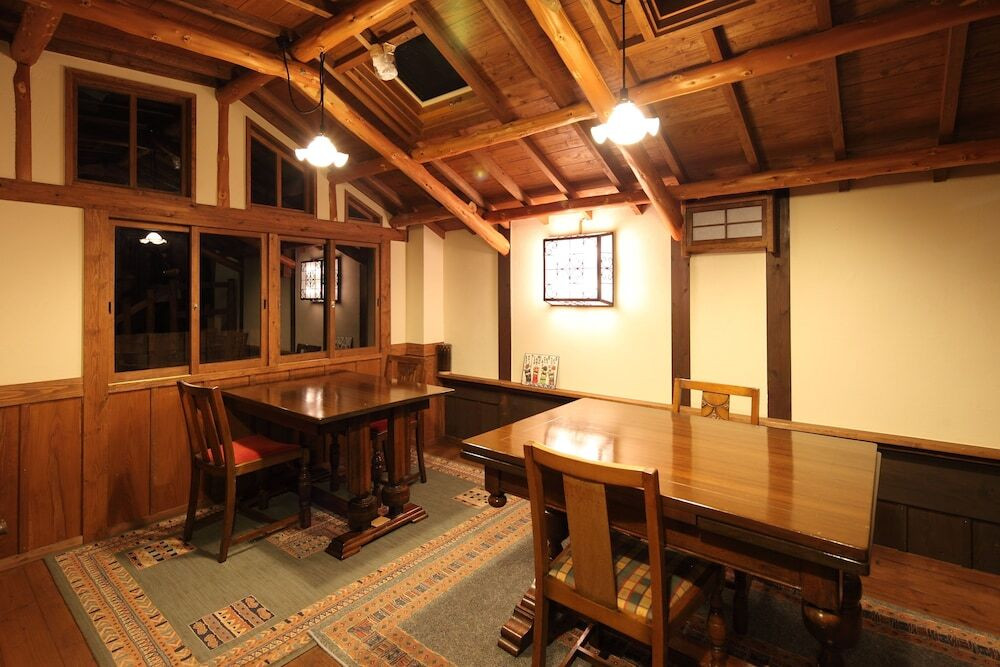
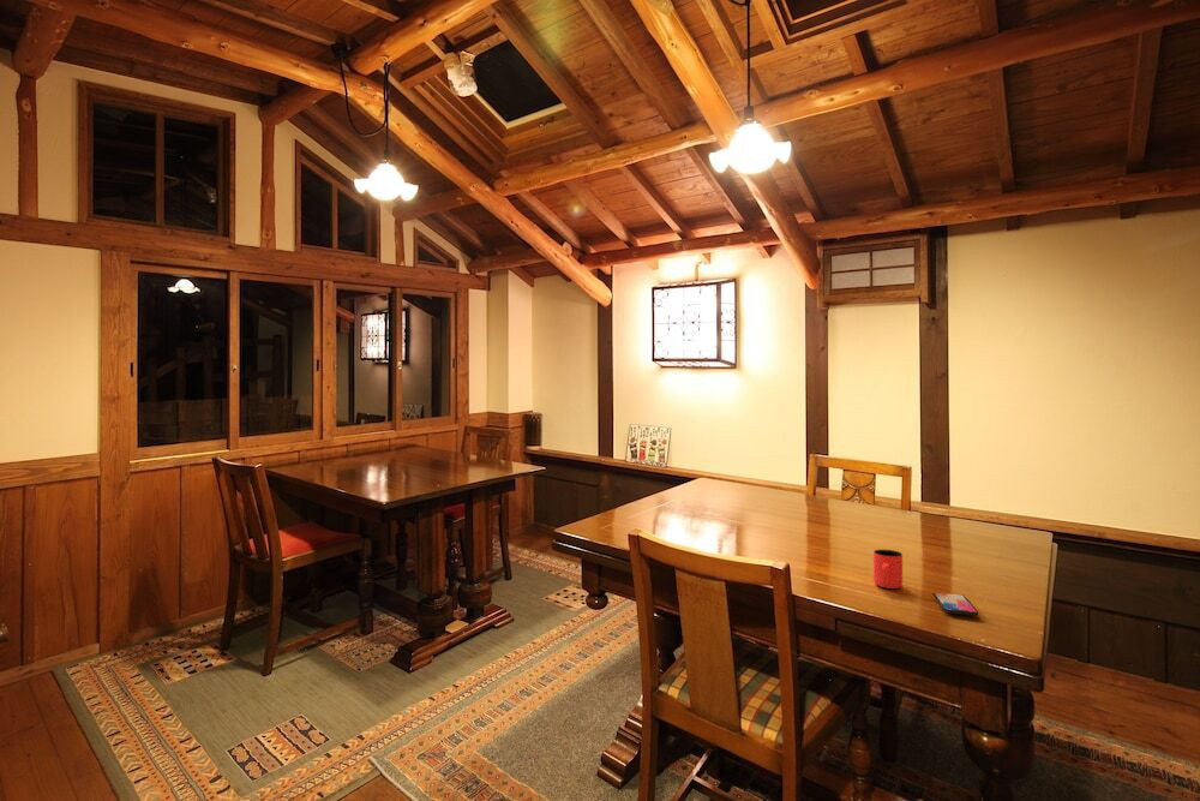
+ smartphone (954, 603)
+ cup (887, 570)
